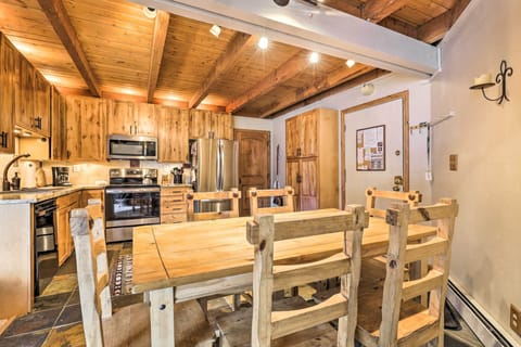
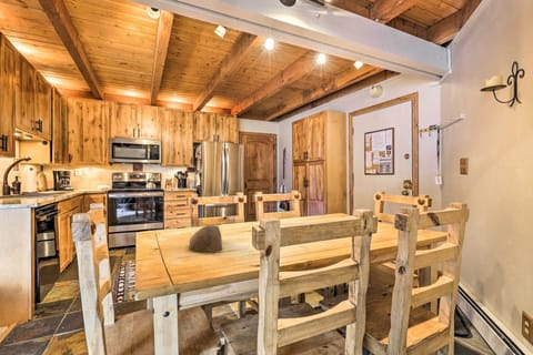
+ wooden bowl (205, 235)
